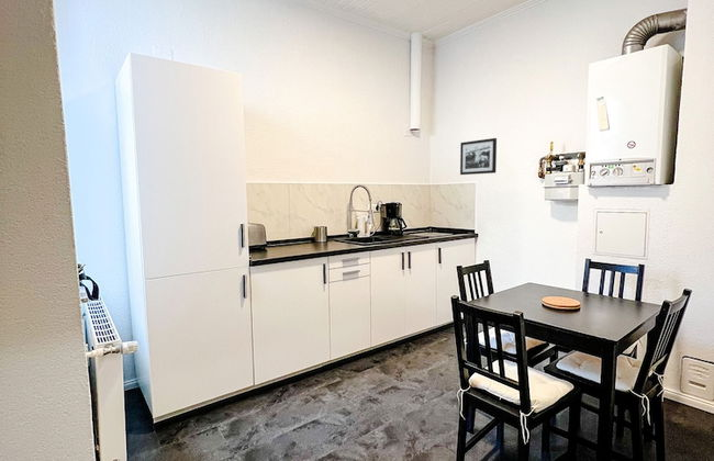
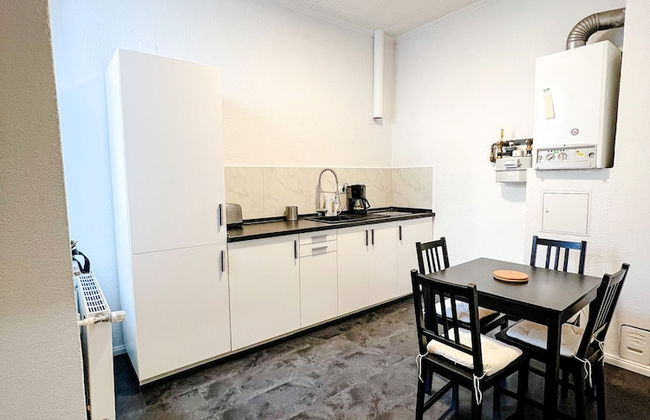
- picture frame (477, 157)
